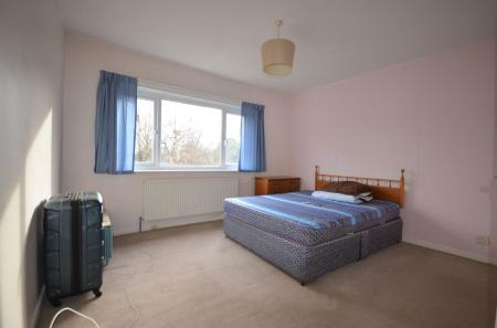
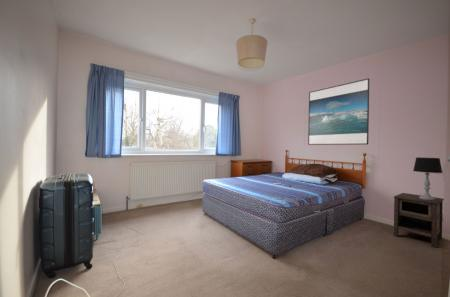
+ nightstand (417, 217)
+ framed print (335, 115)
+ table lamp (427, 178)
